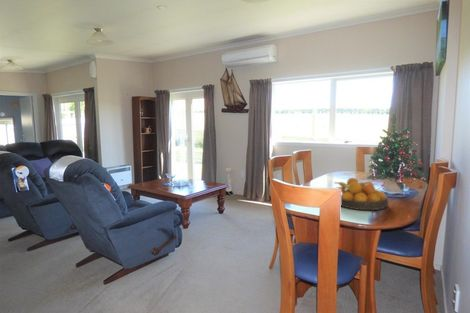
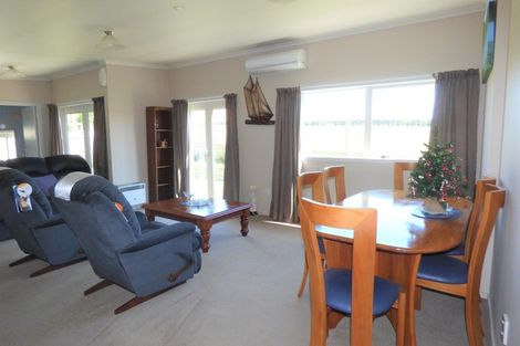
- fruit bowl (358, 191)
